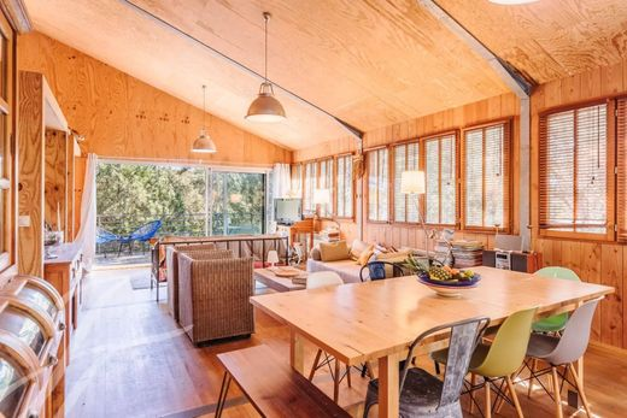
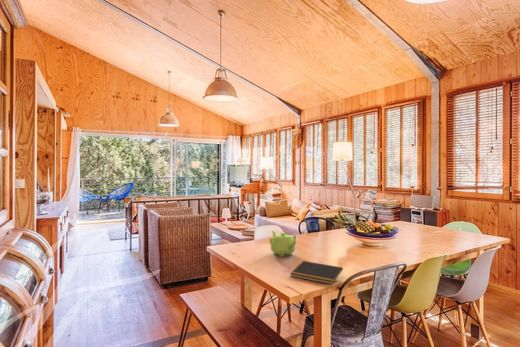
+ teapot (283, 243)
+ notepad (316, 271)
